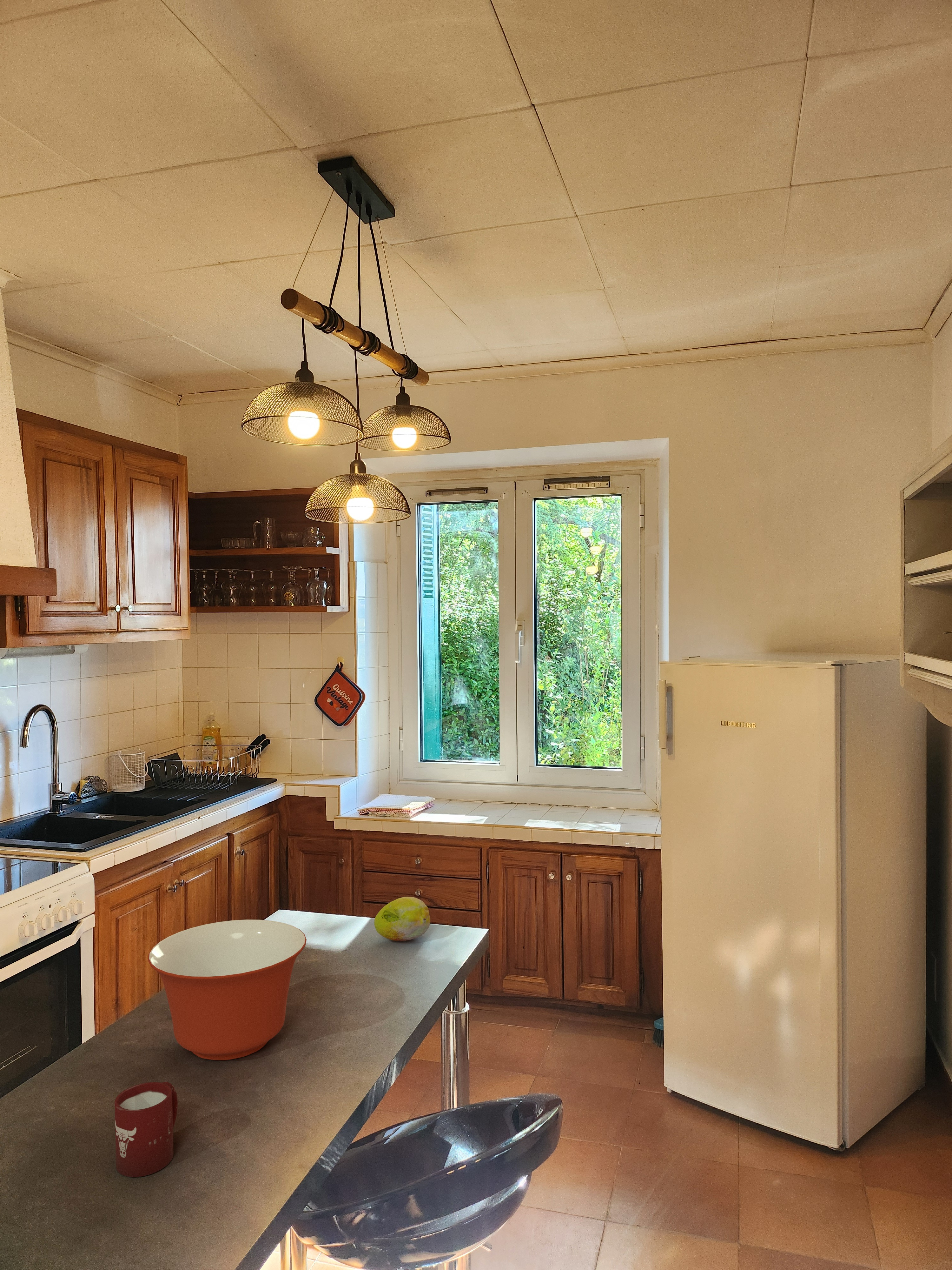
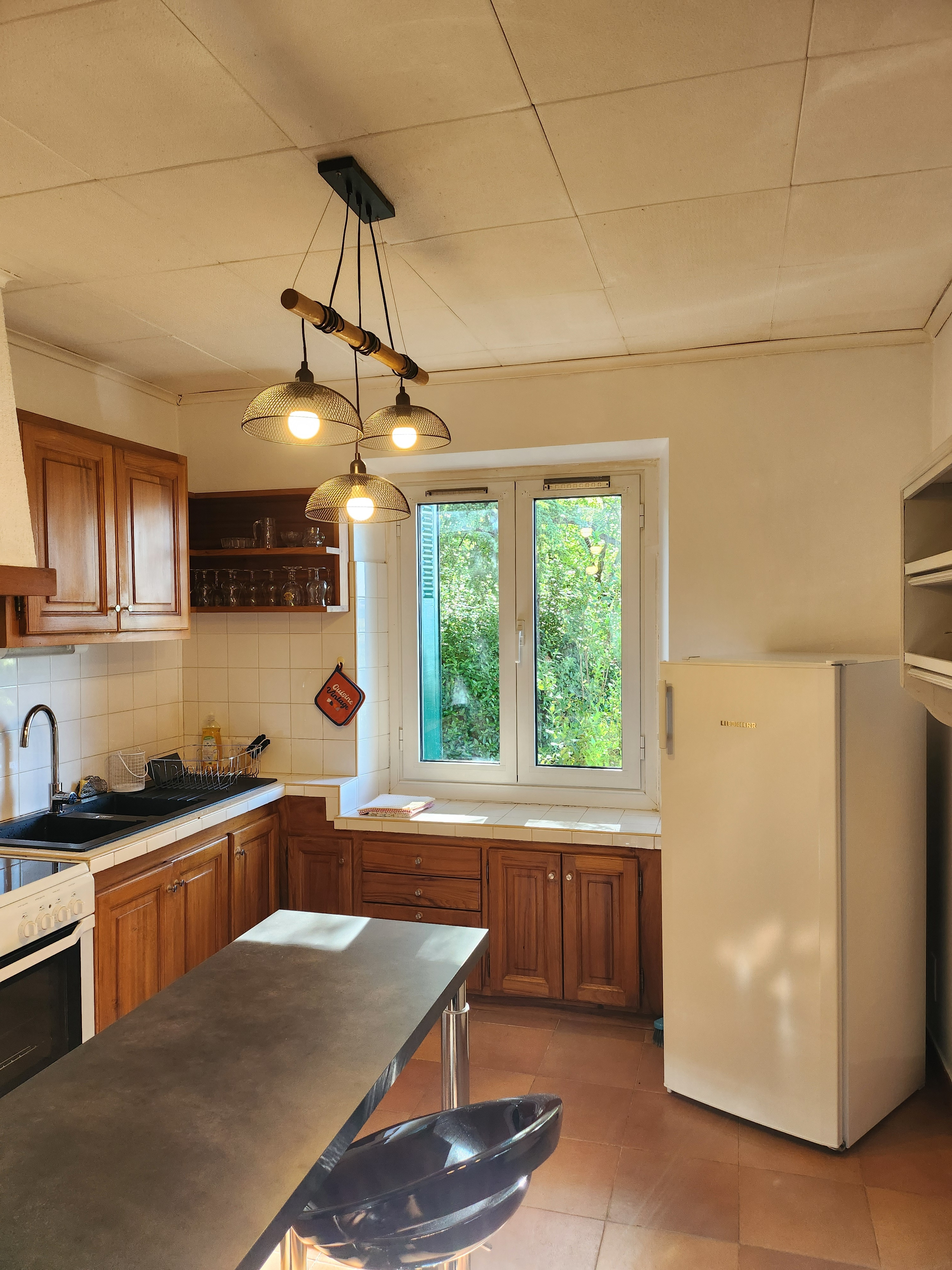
- mixing bowl (230, 993)
- cup (152, 1121)
- fruit (402, 919)
